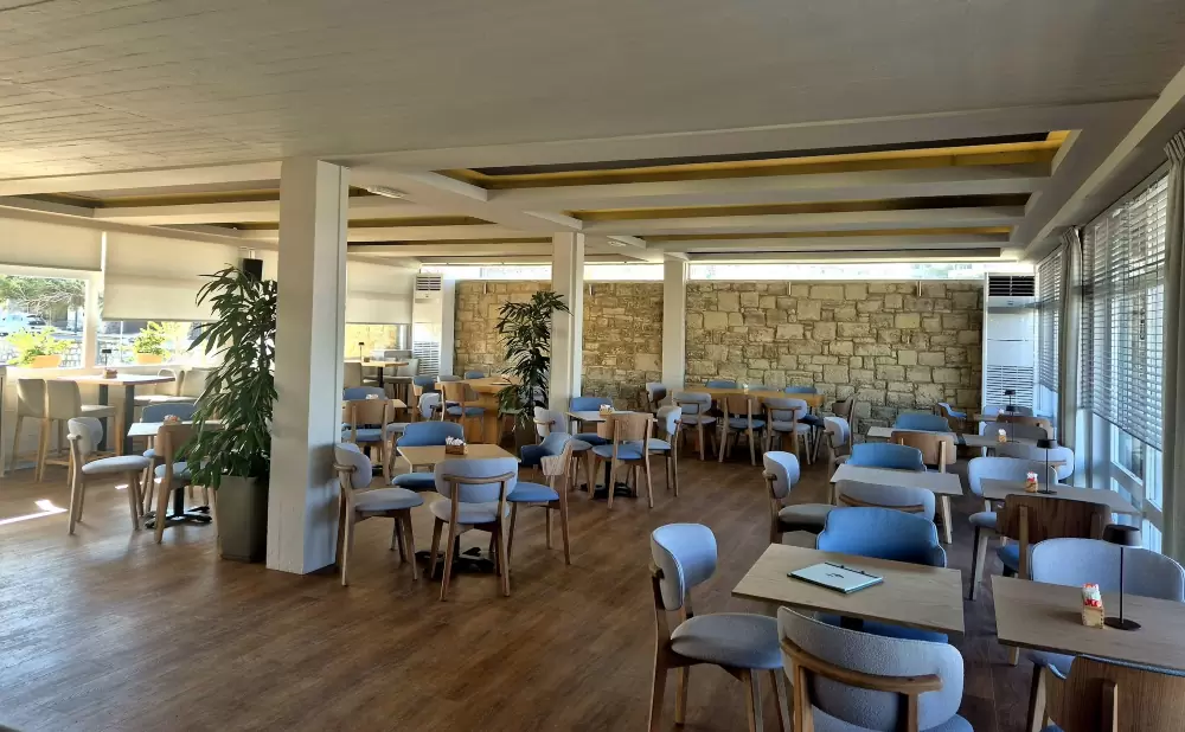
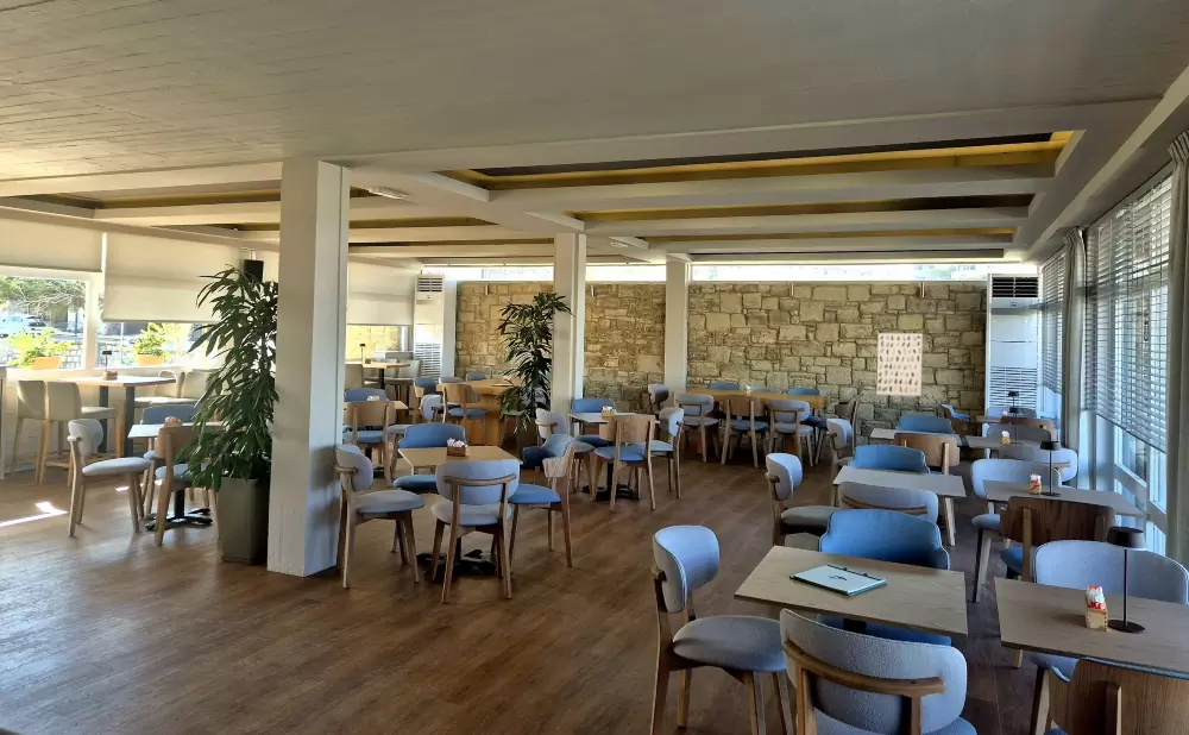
+ wall art (899, 364)
